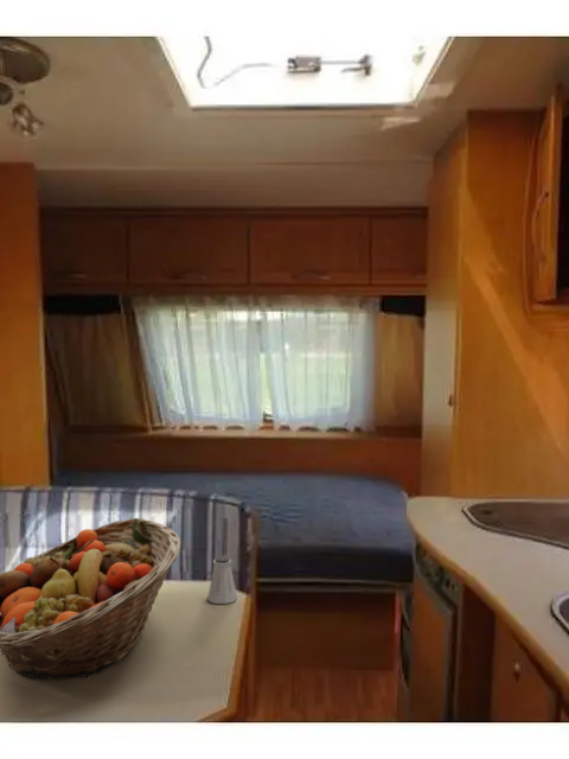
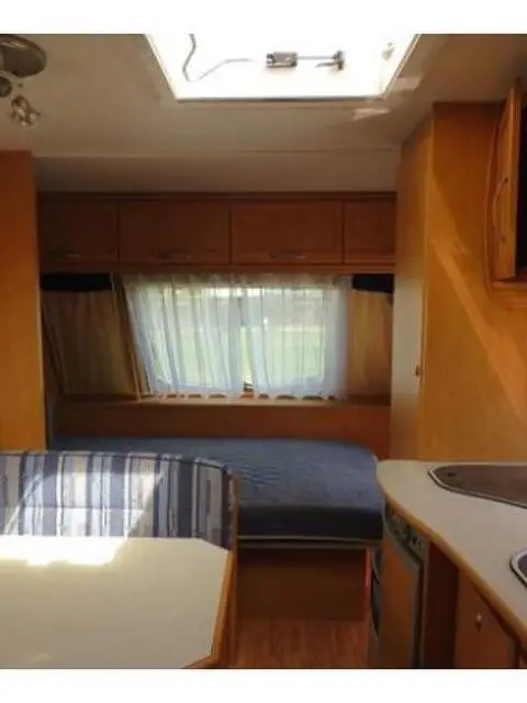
- saltshaker (222, 578)
- fruit basket (84, 588)
